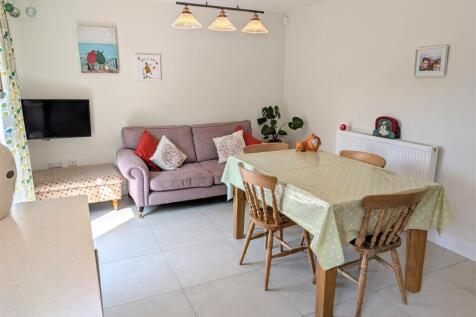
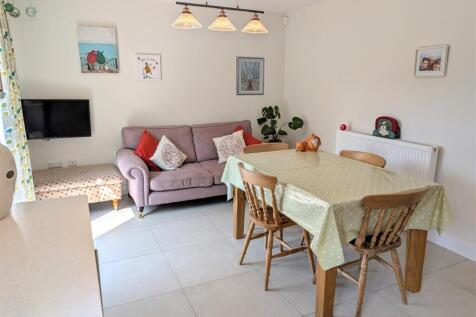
+ picture frame (250, 76)
